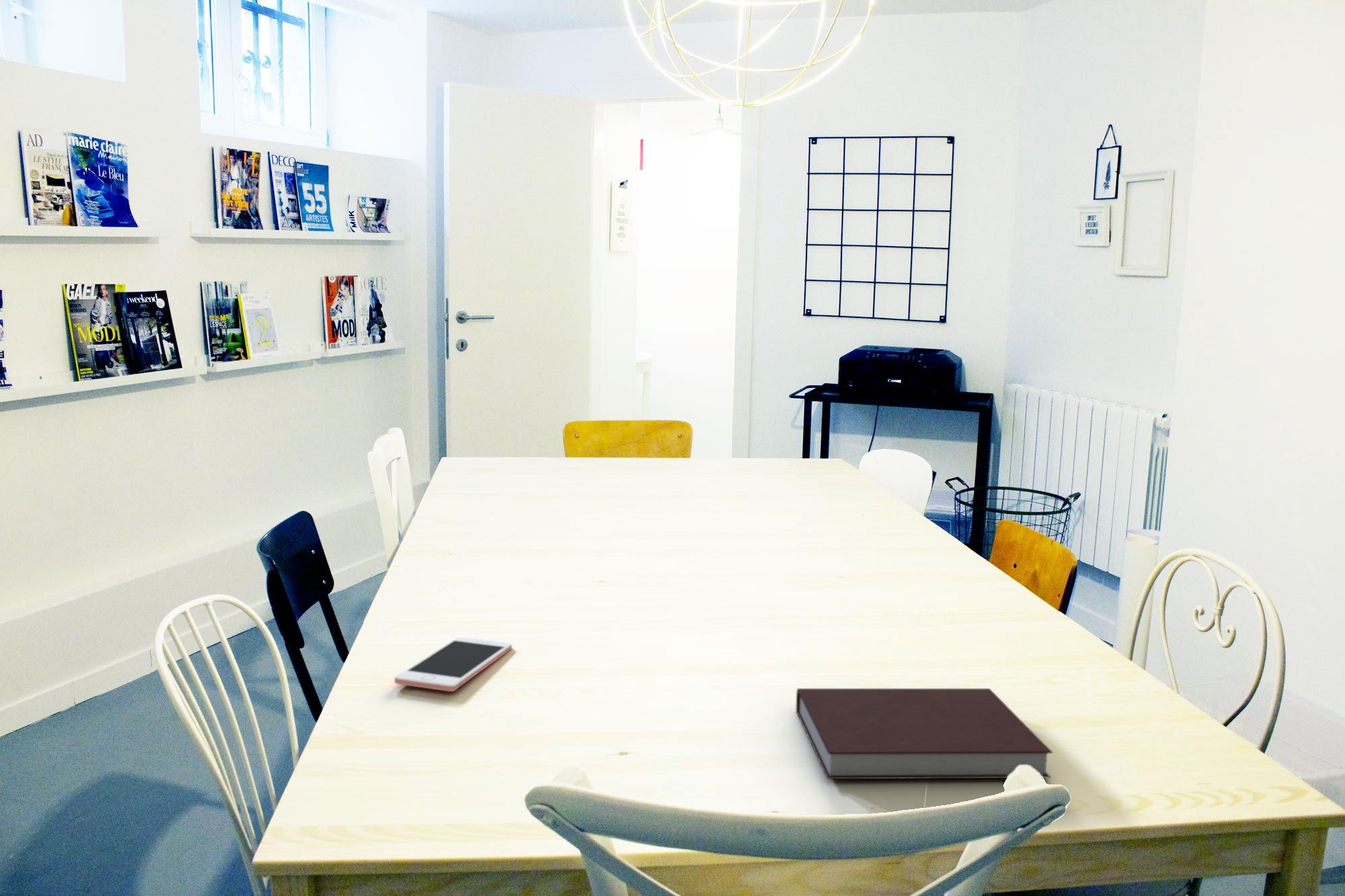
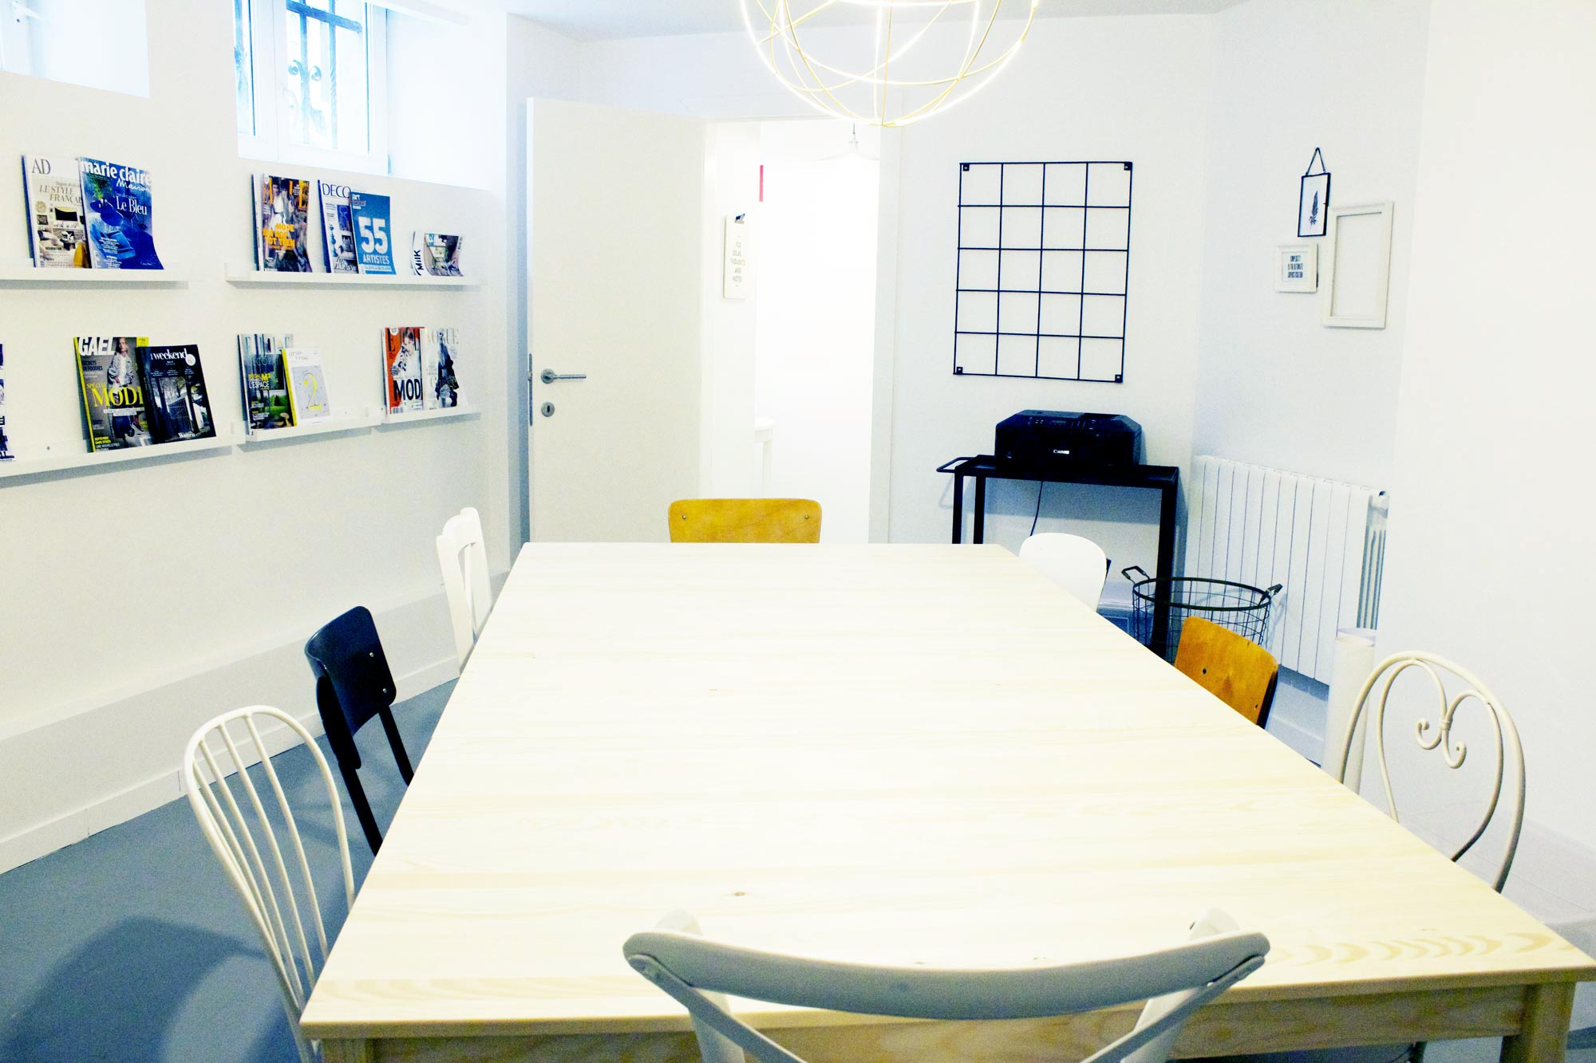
- notebook (915, 729)
- cell phone (456, 662)
